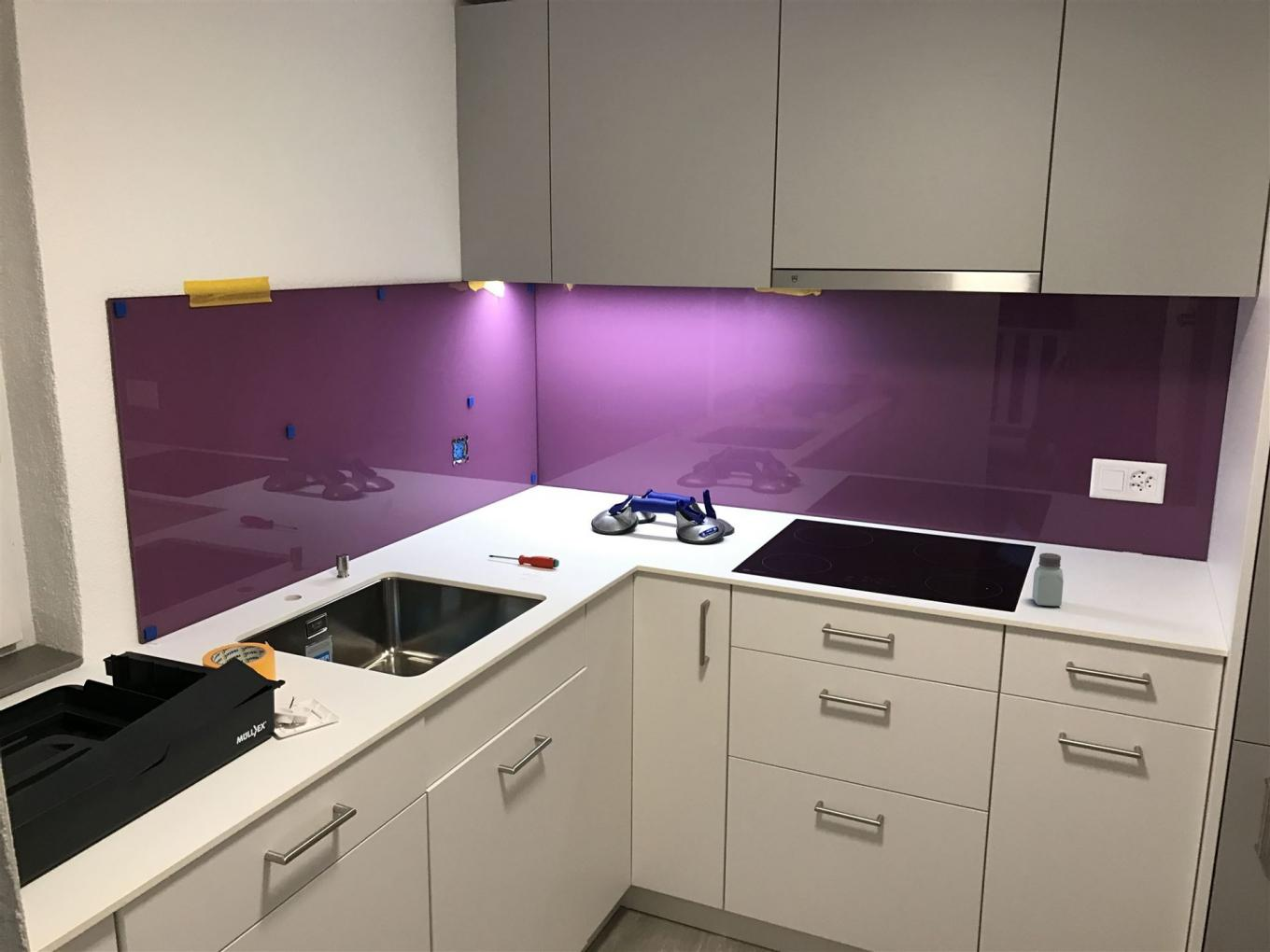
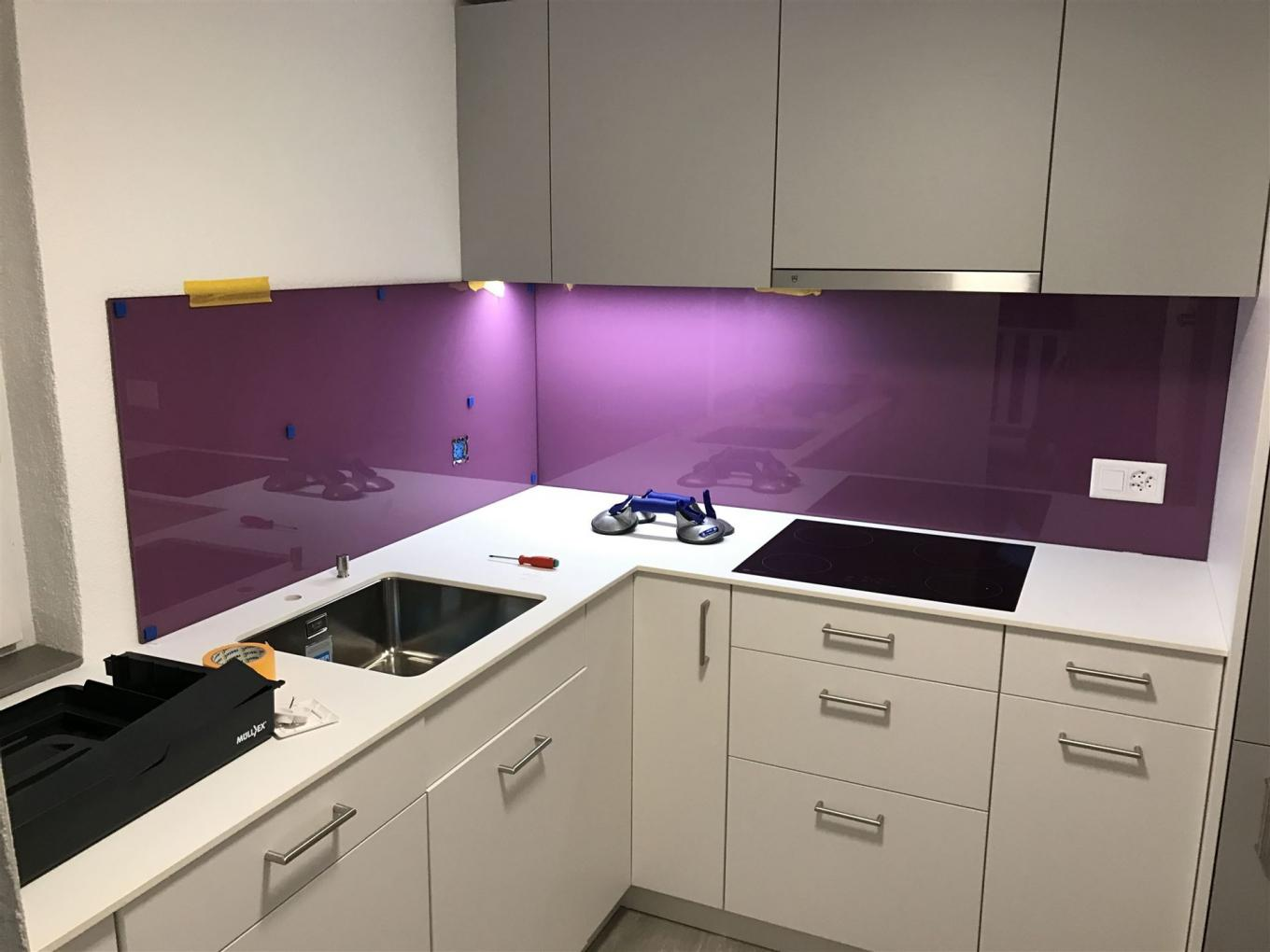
- saltshaker (1048, 579)
